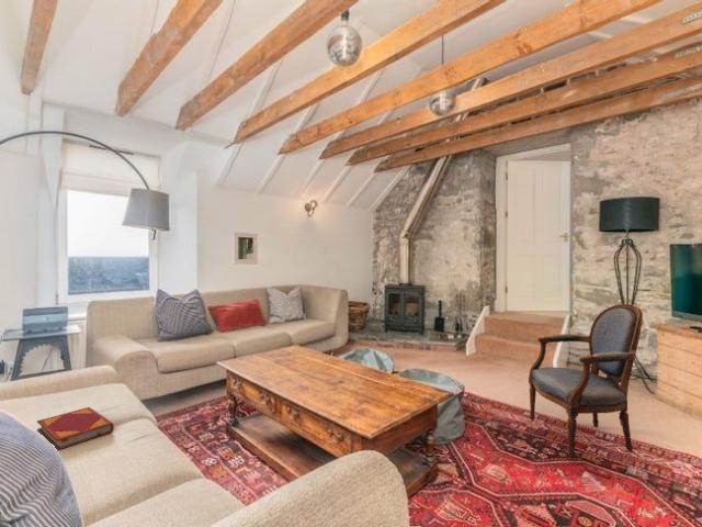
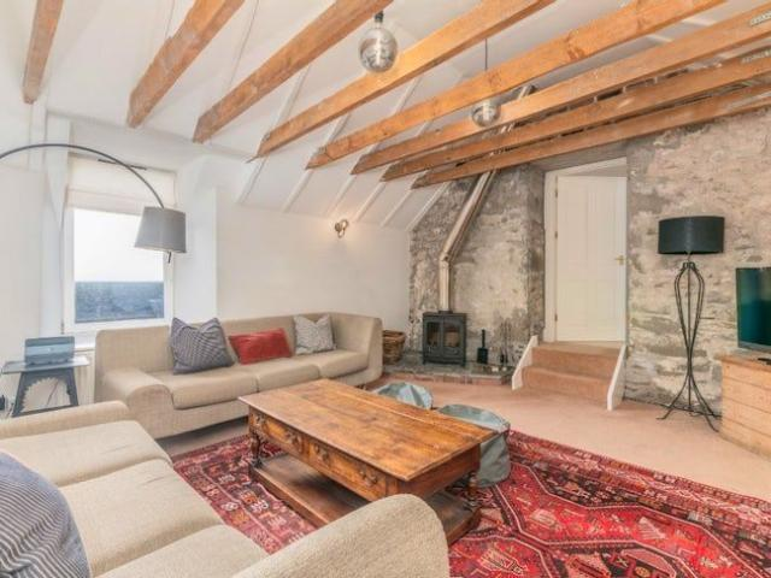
- armchair (585, 371)
- hardback book (75, 426)
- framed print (245, 248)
